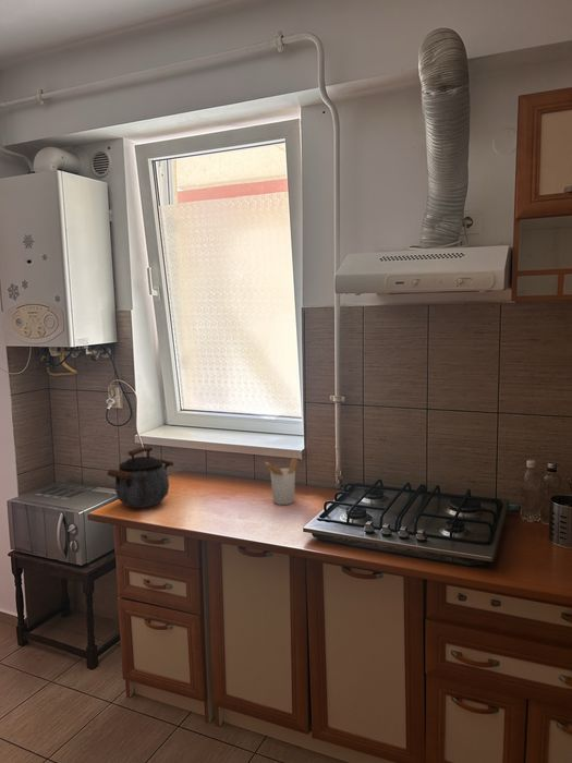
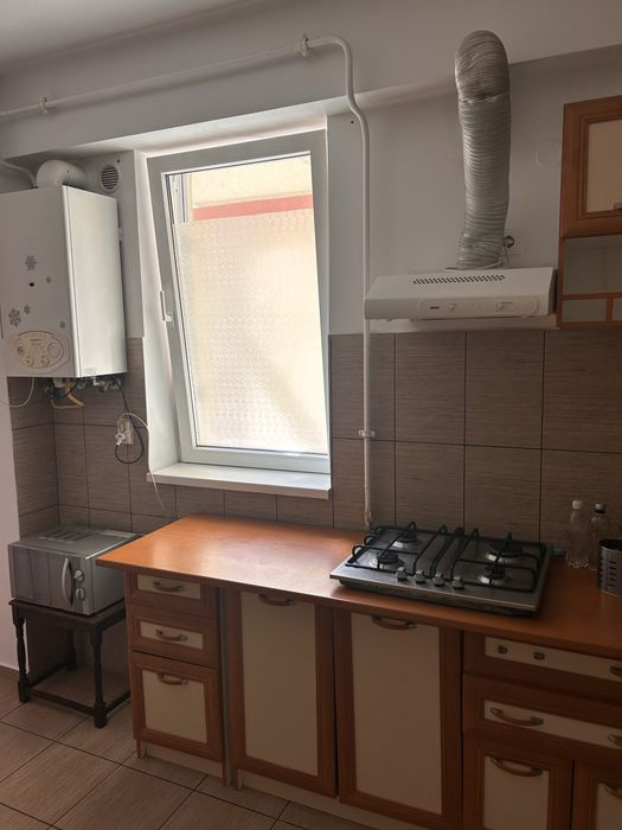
- utensil holder (279, 481)
- kettle (142, 476)
